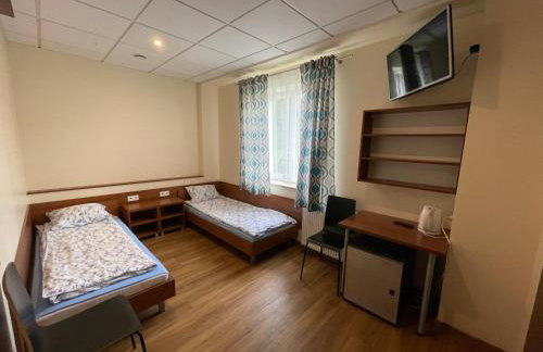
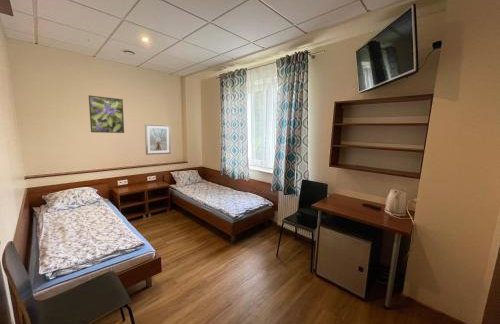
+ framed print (107, 115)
+ picture frame (158, 139)
